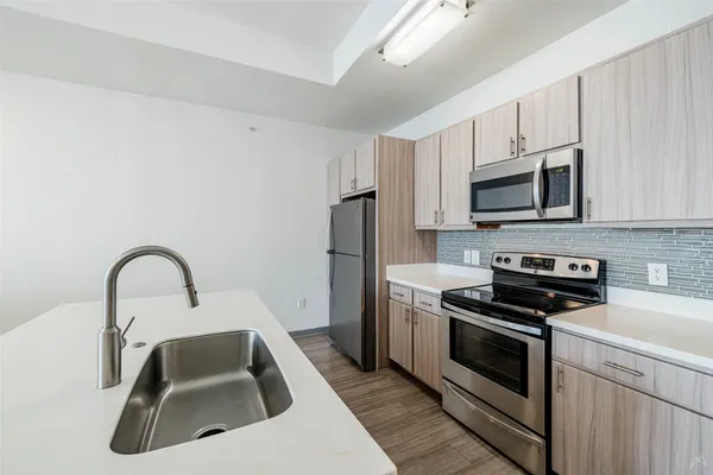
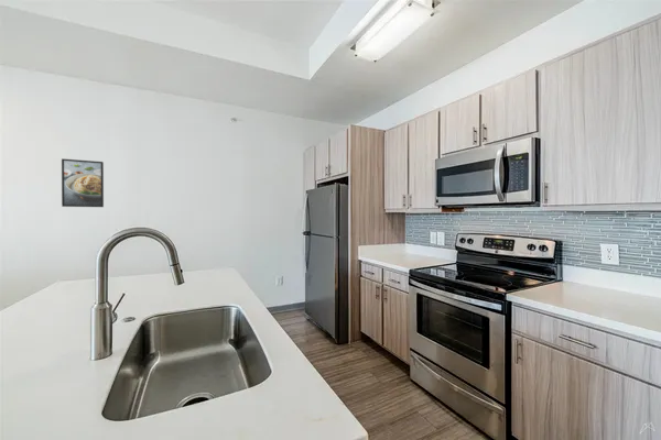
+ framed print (83, 183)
